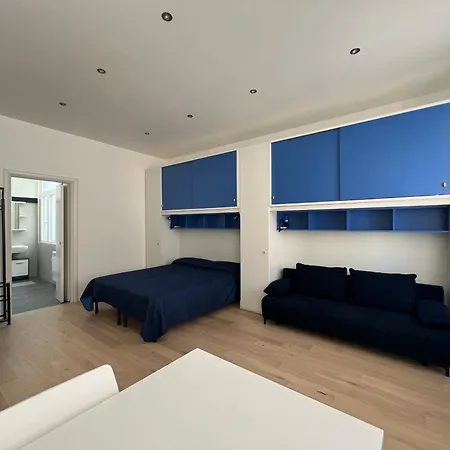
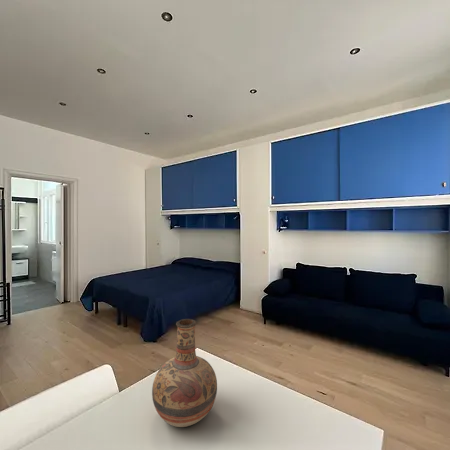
+ vase (185, 367)
